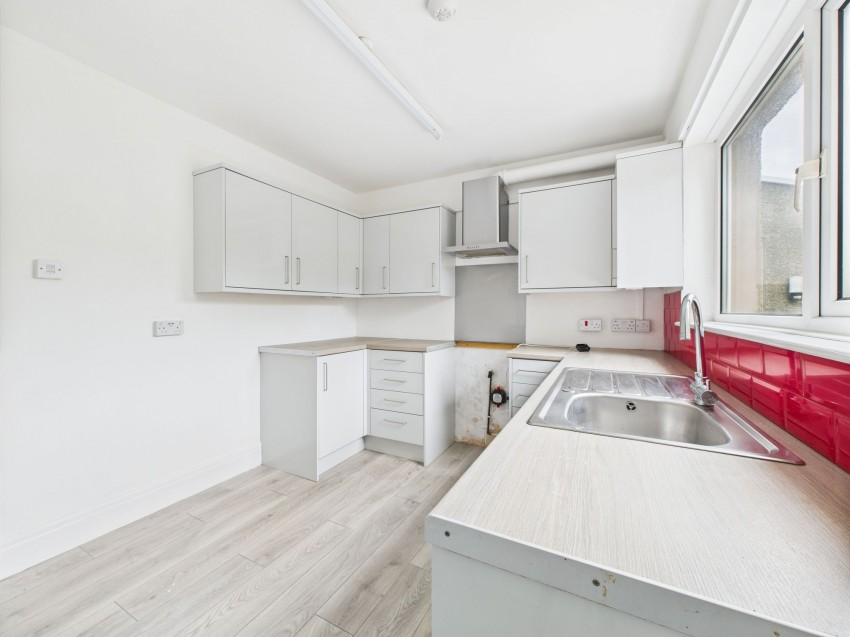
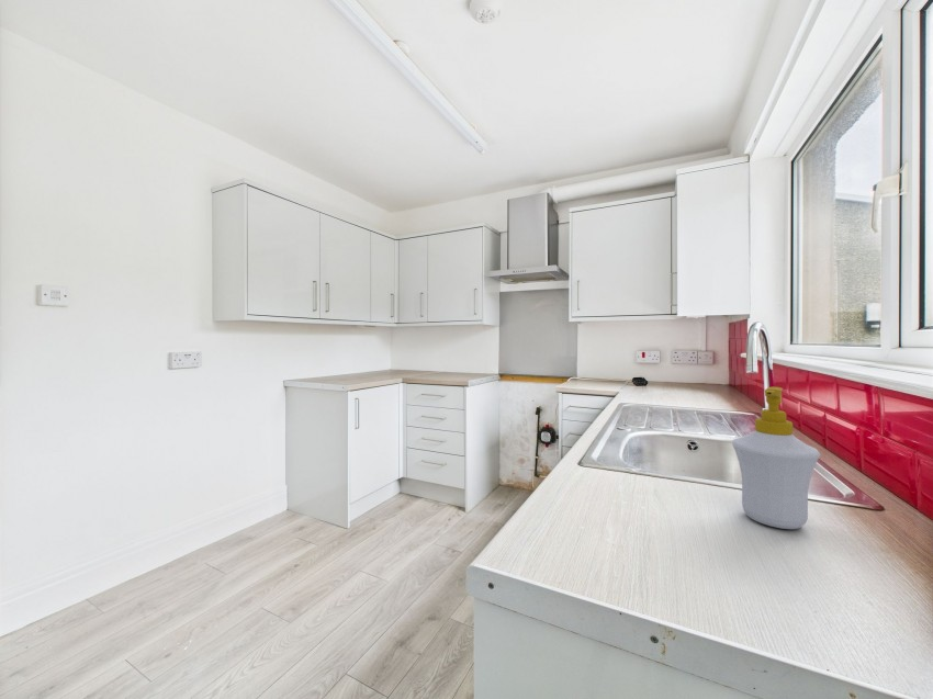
+ soap bottle (773, 453)
